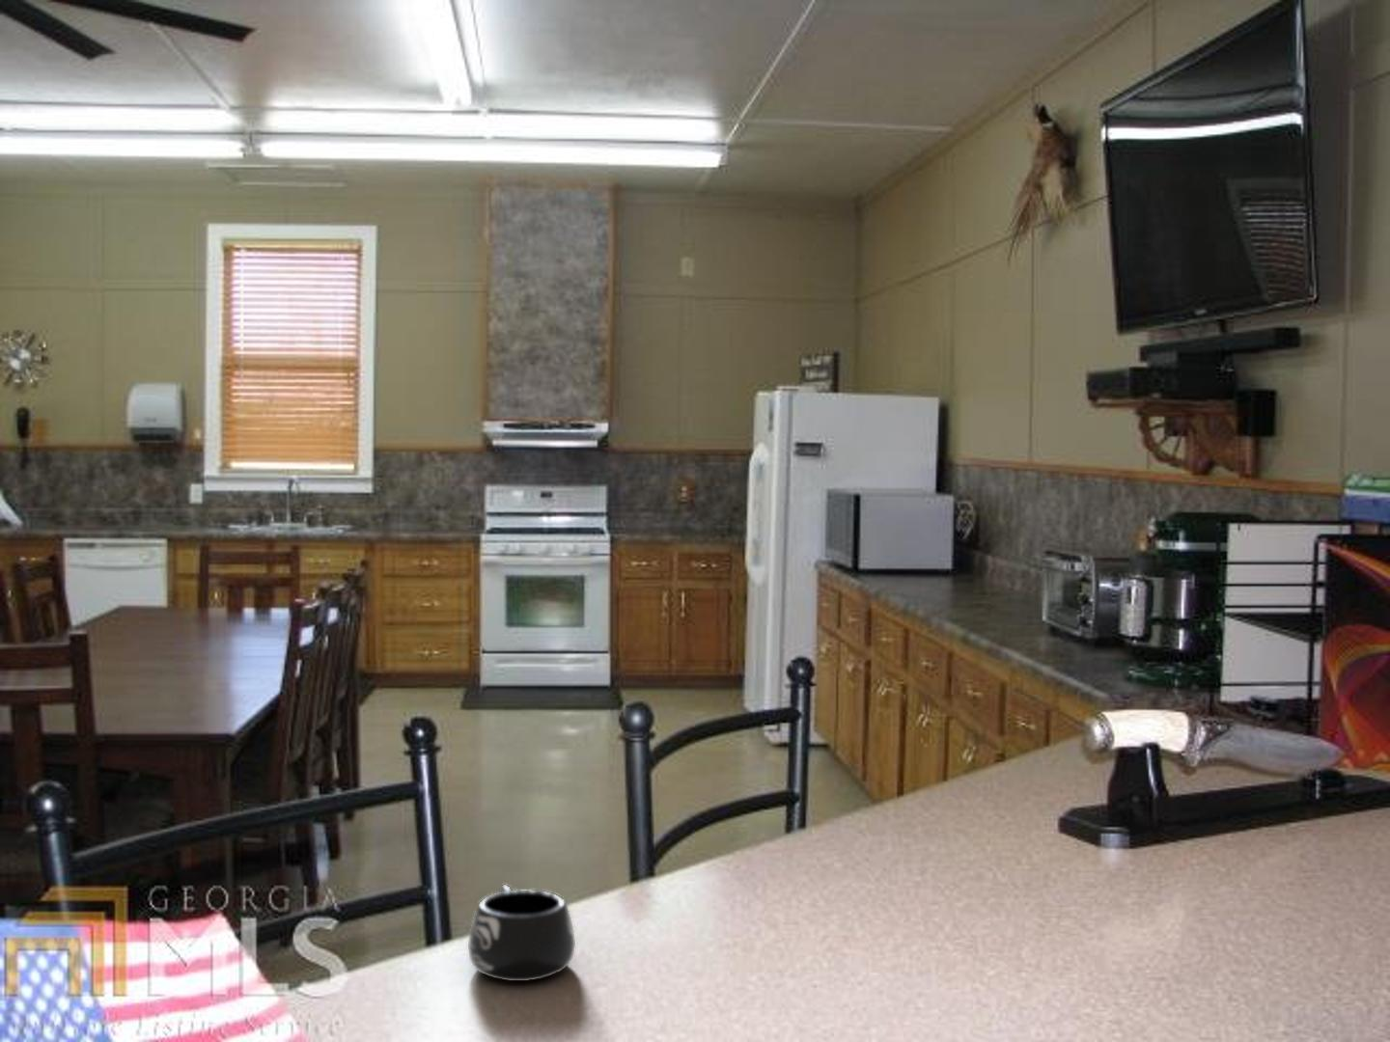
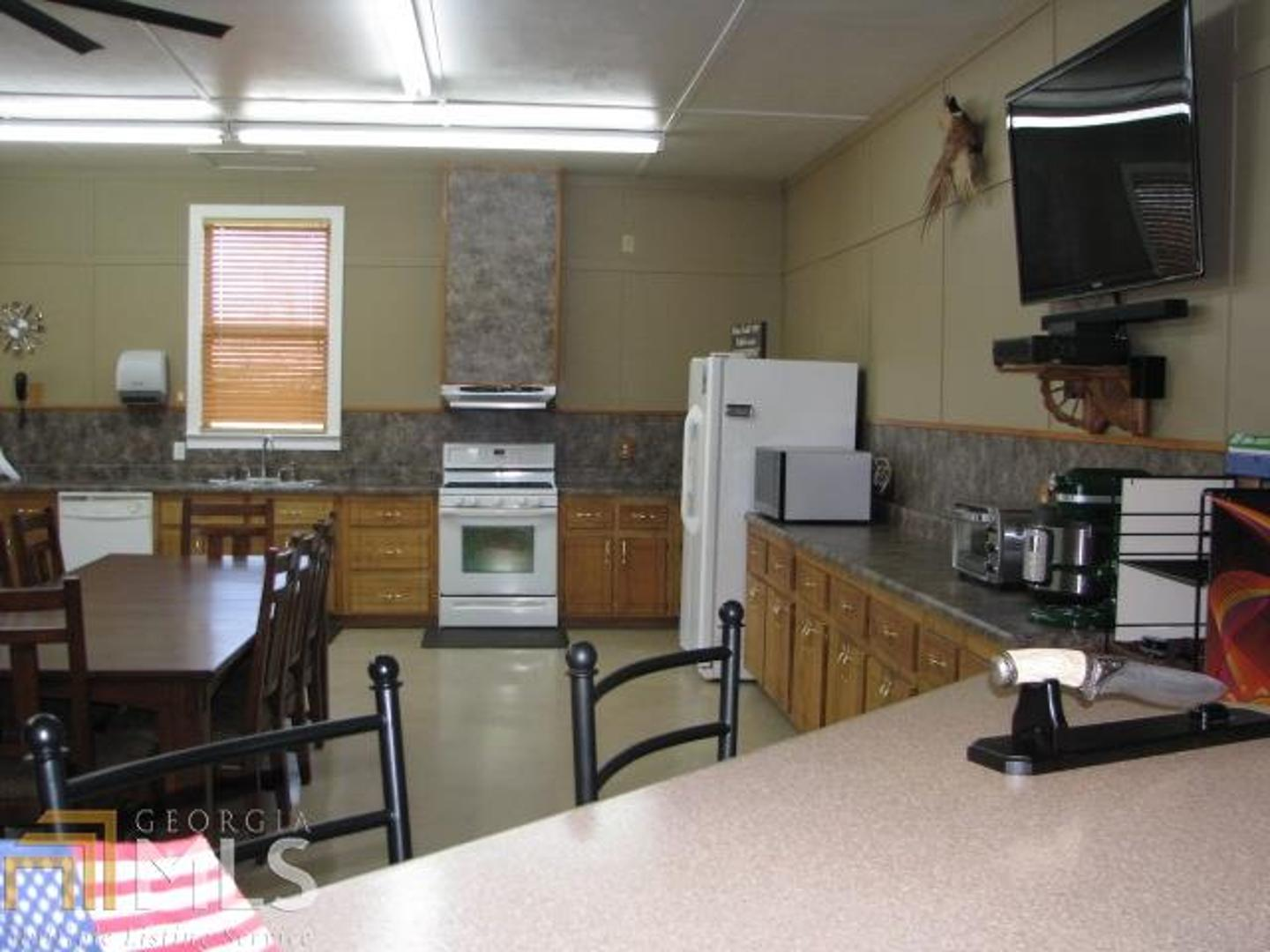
- mug (518, 929)
